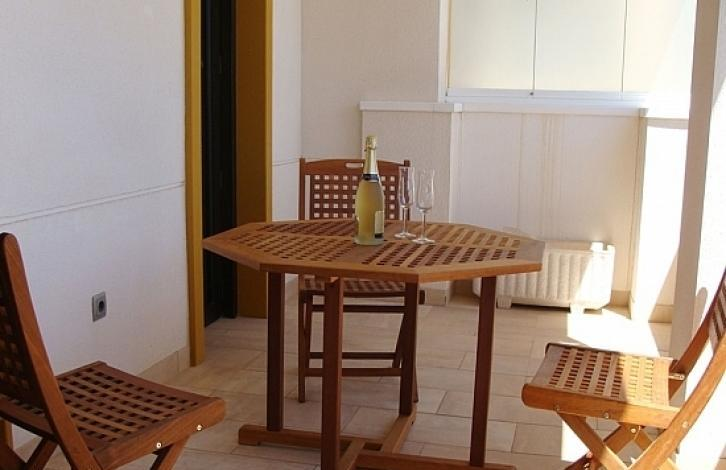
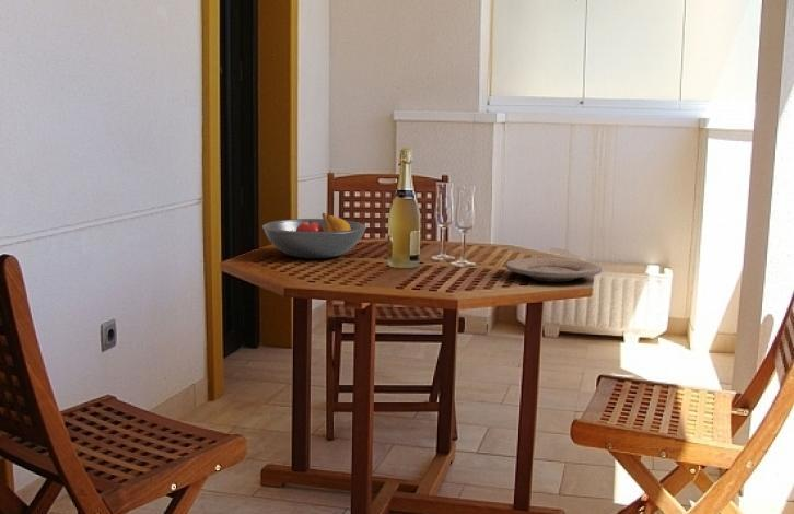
+ plate (552, 270)
+ fruit bowl (314, 236)
